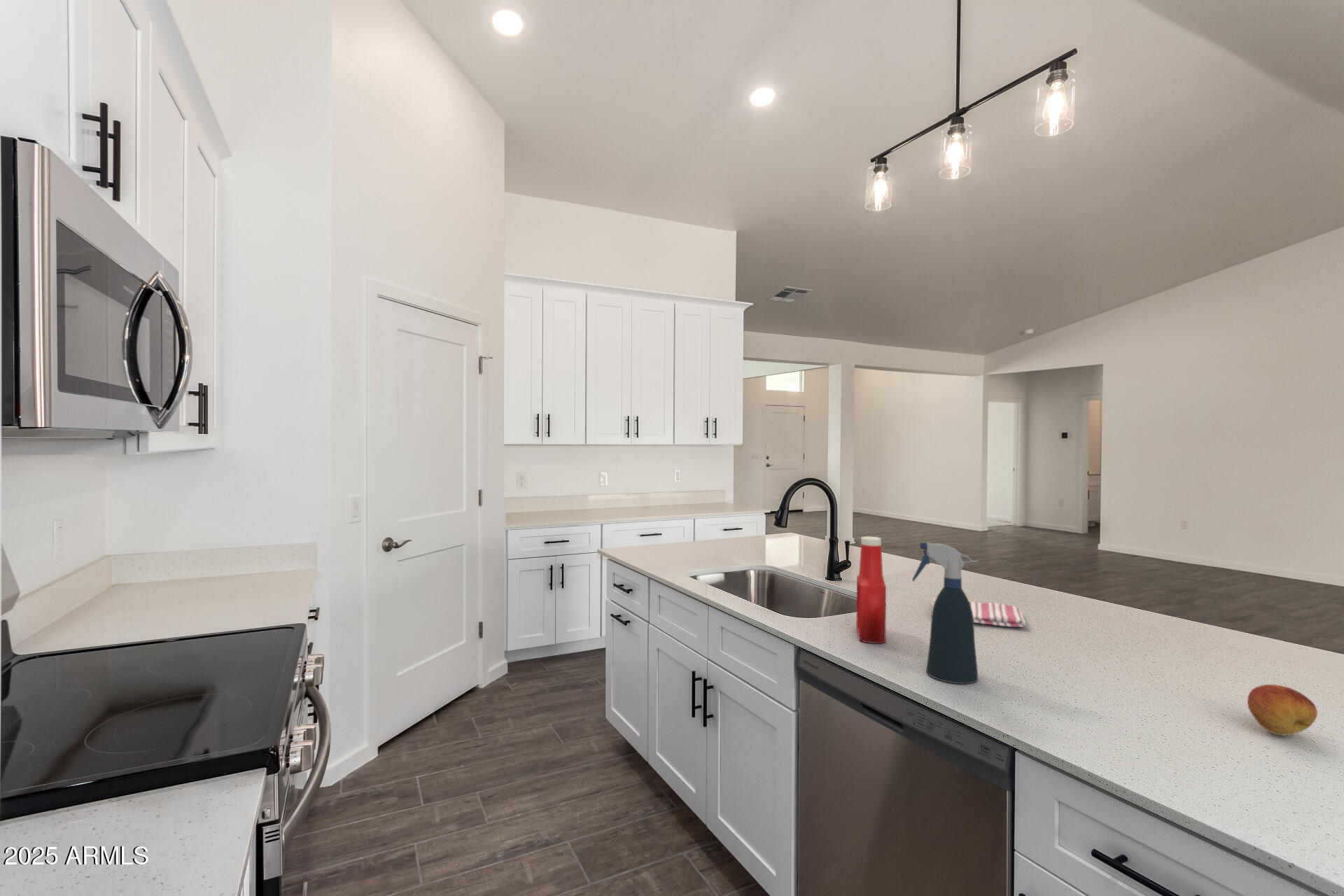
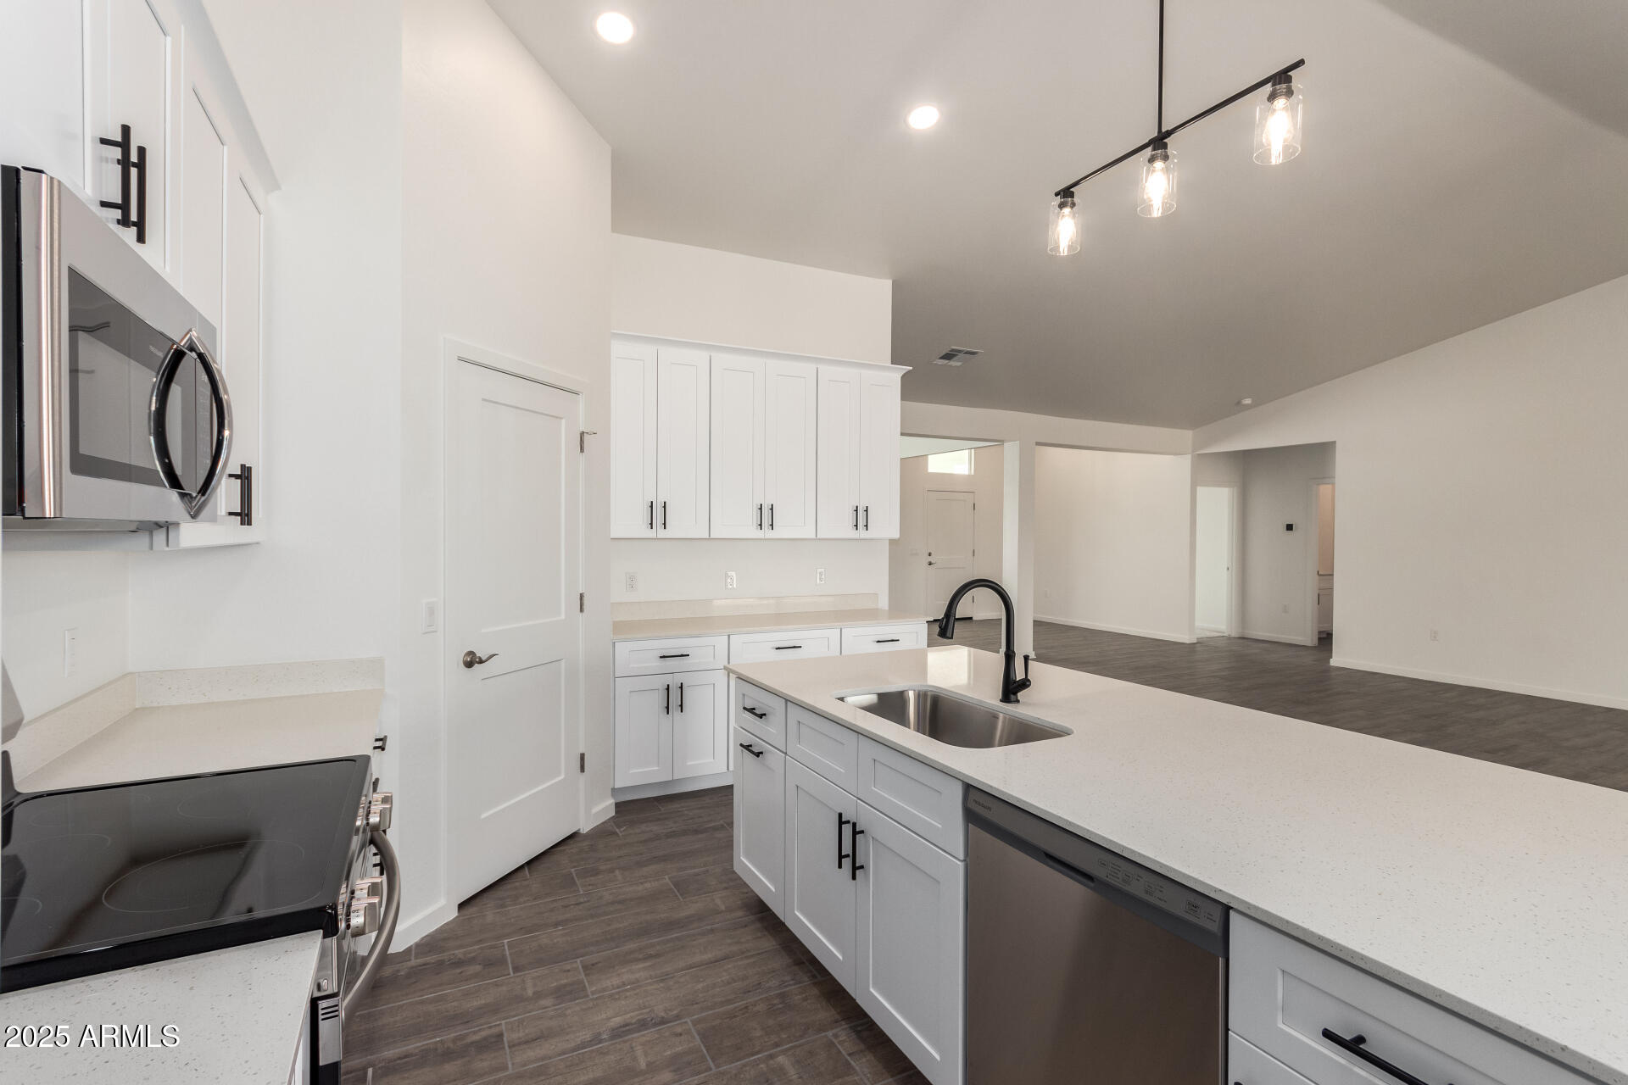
- soap bottle (871, 586)
- spray bottle (949, 609)
- fruit (1279, 710)
- dish towel (976, 610)
